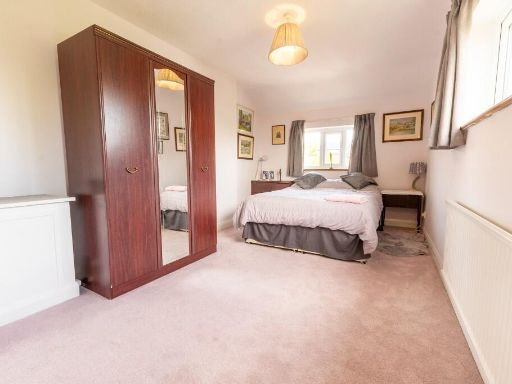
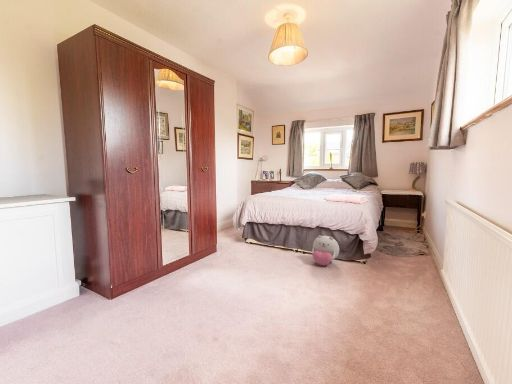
+ plush toy (324, 249)
